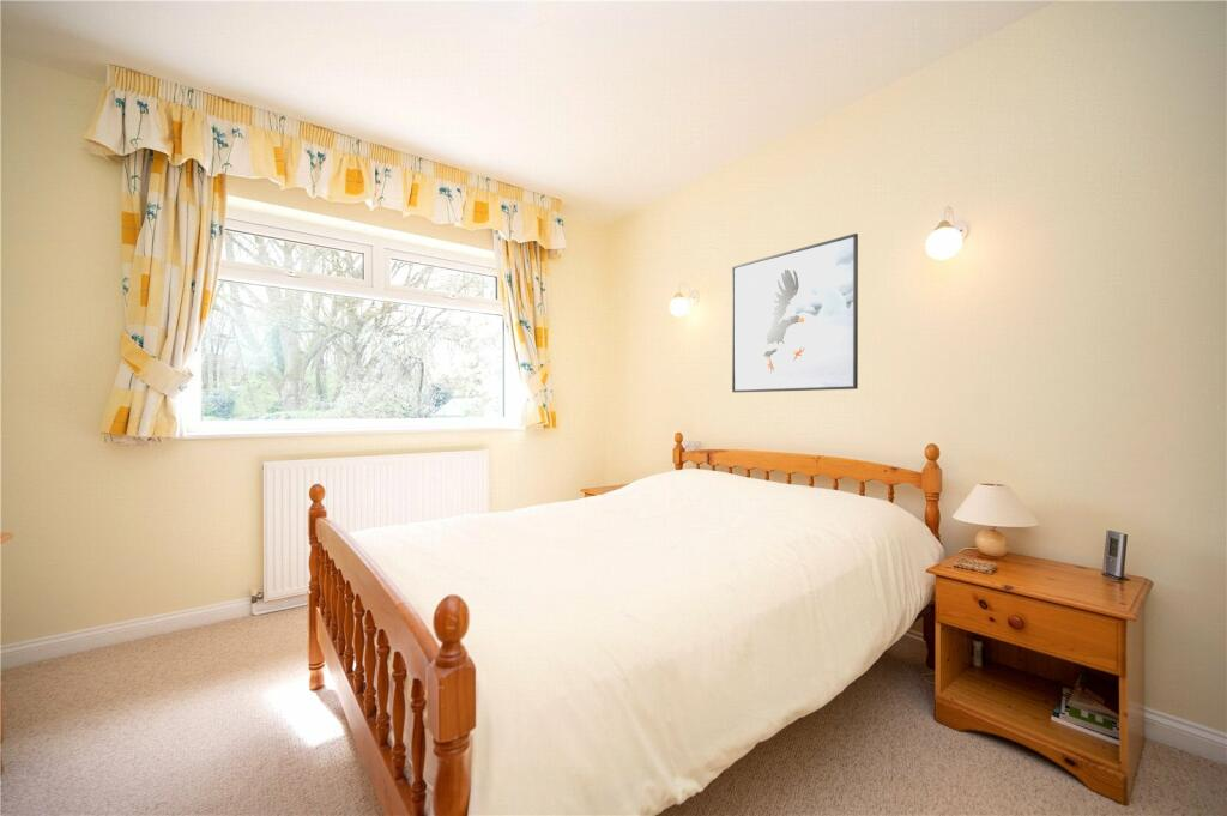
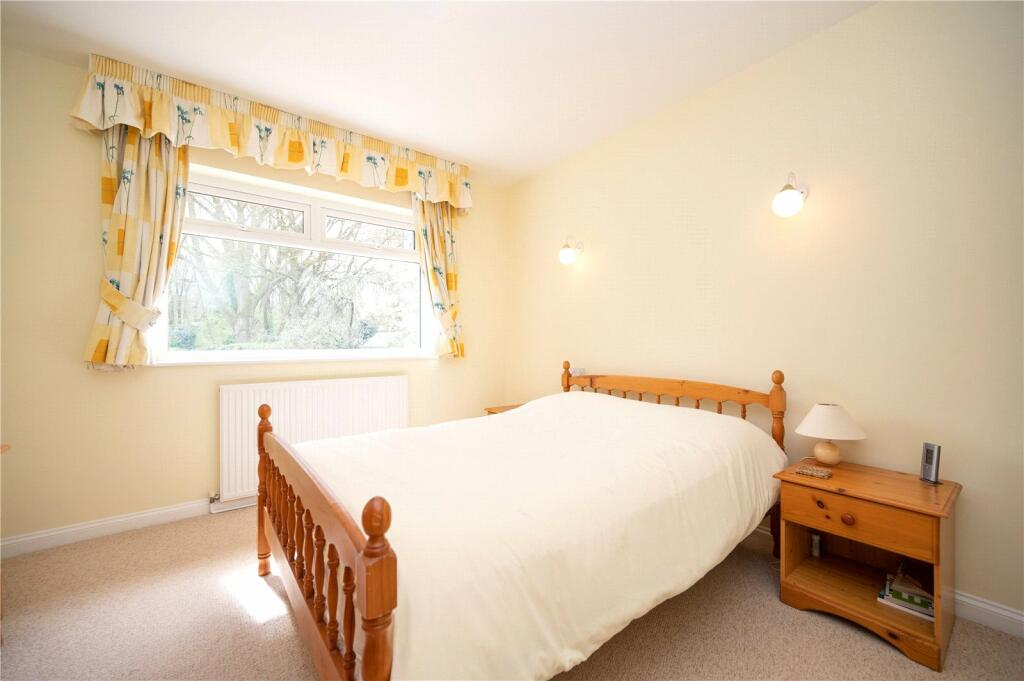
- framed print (787, 321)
